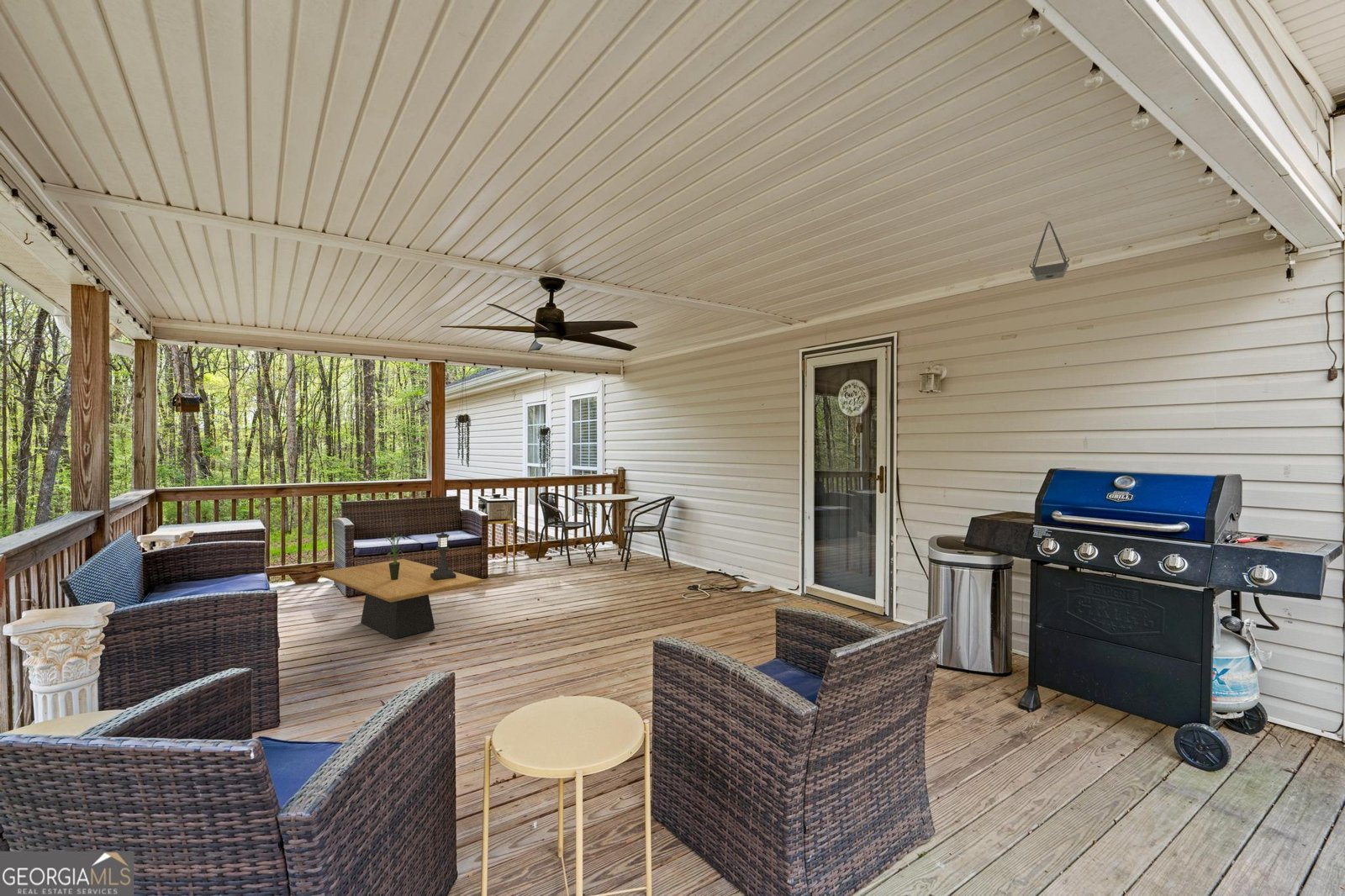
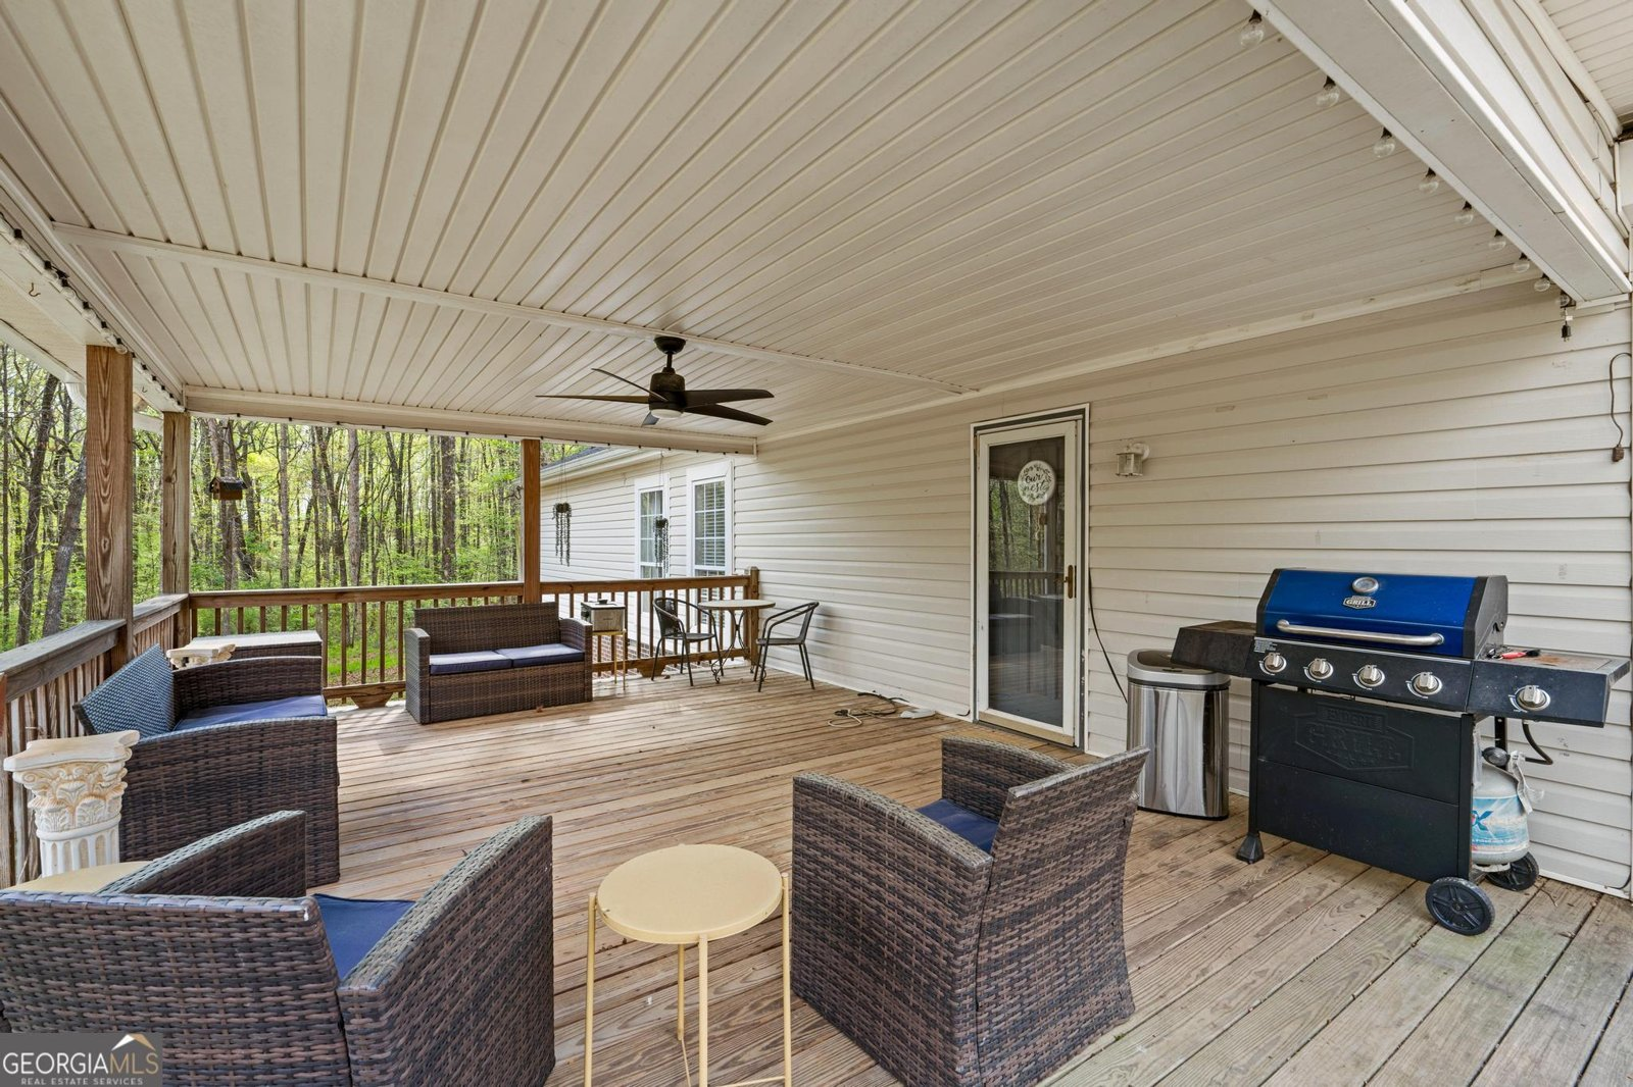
- lantern (442, 554)
- potted plant (396, 555)
- coffee table (397, 600)
- hanging planter (1041, 247)
